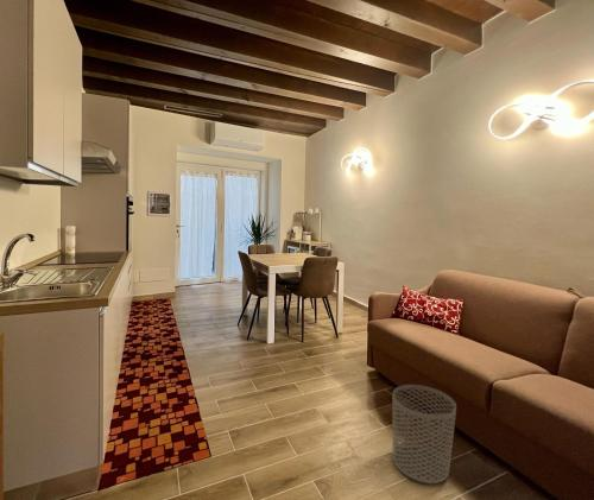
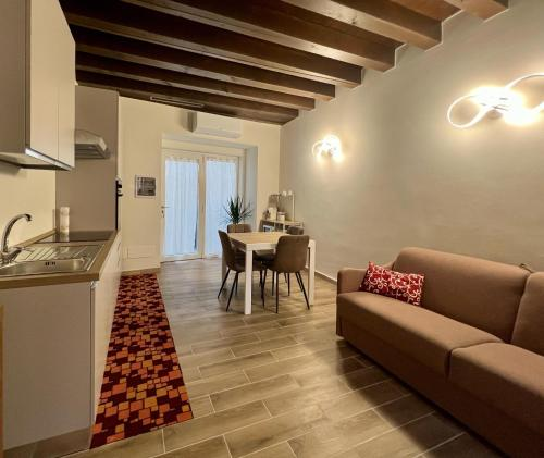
- waste bin (422, 431)
